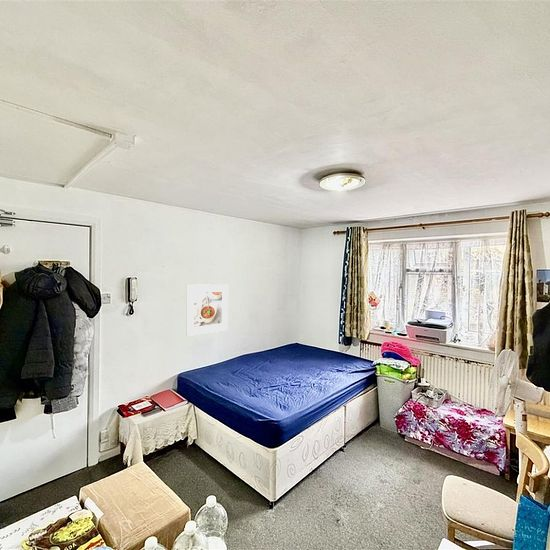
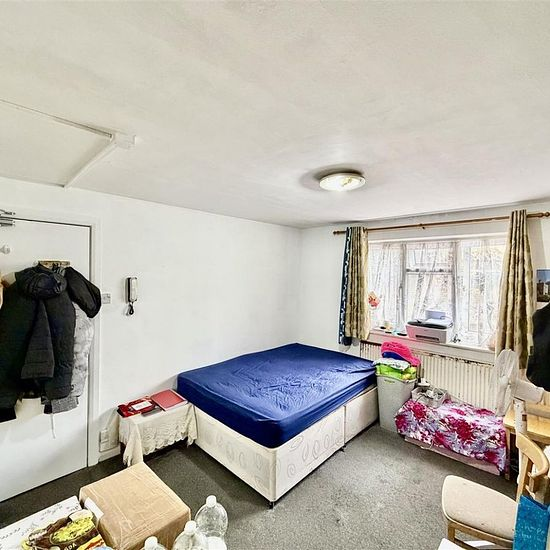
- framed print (208, 308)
